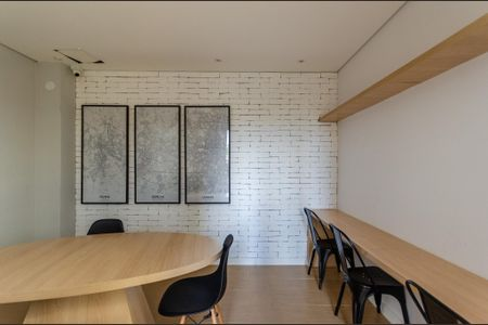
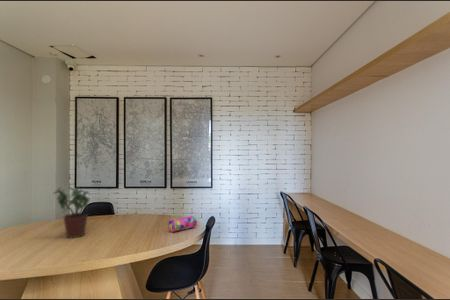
+ pencil case (182, 223)
+ potted plant (75, 210)
